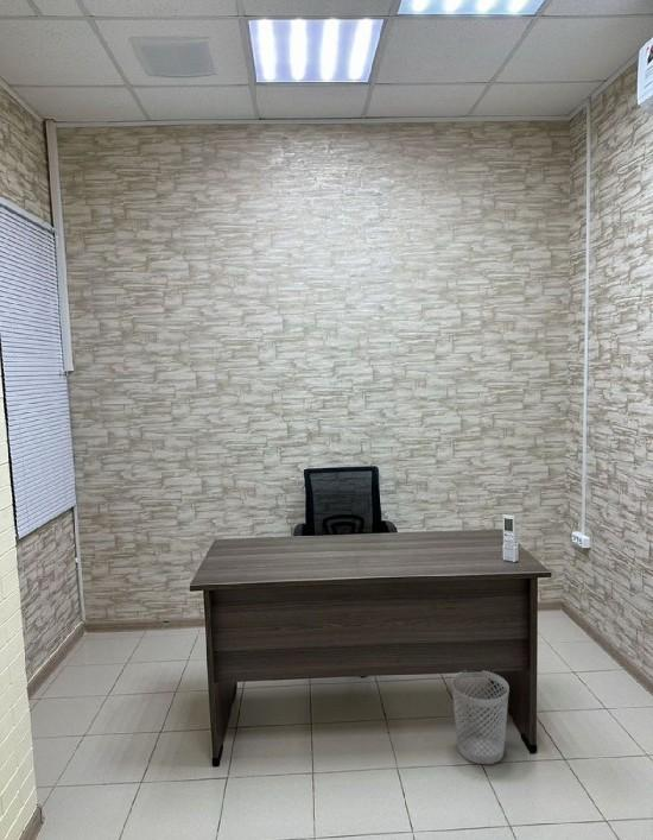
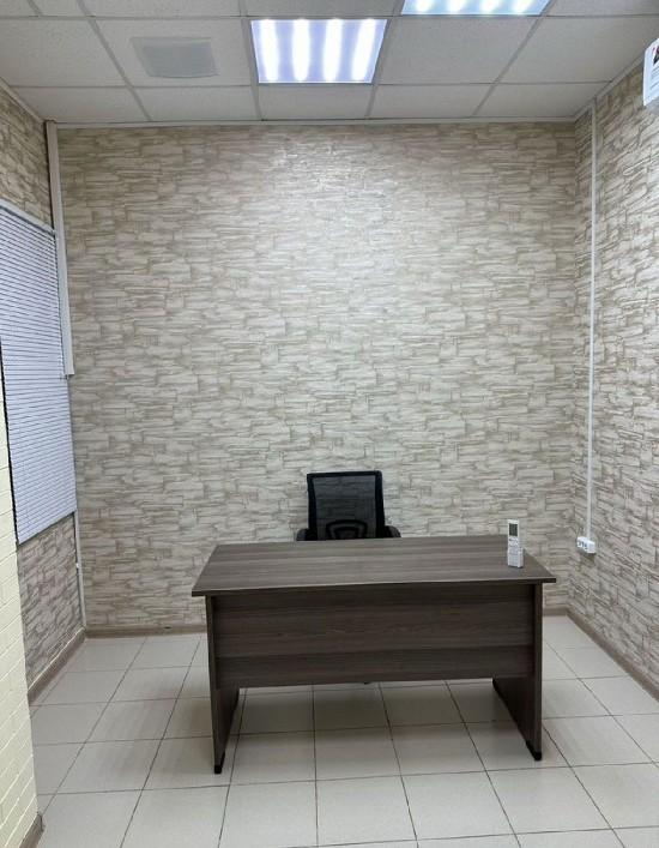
- wastebasket (480, 716)
